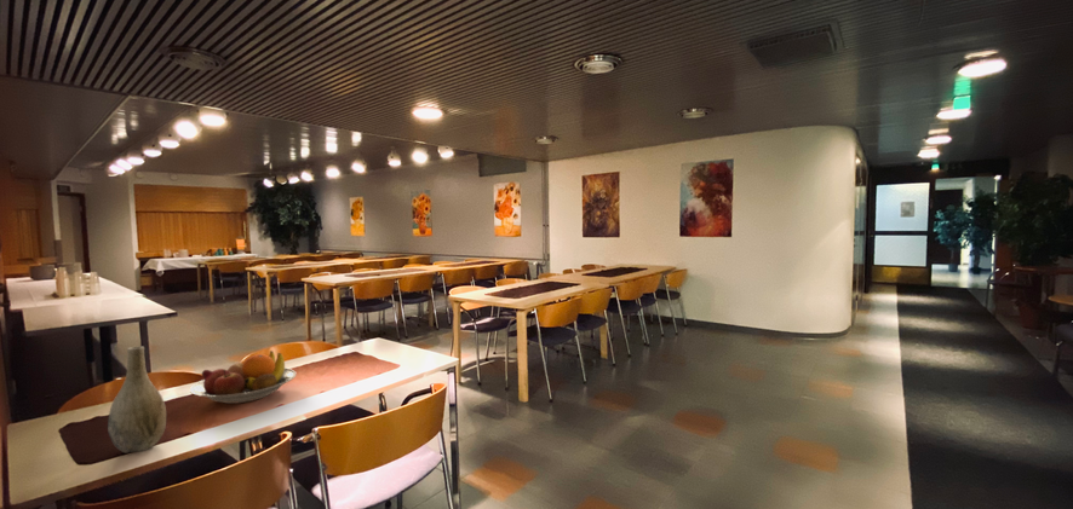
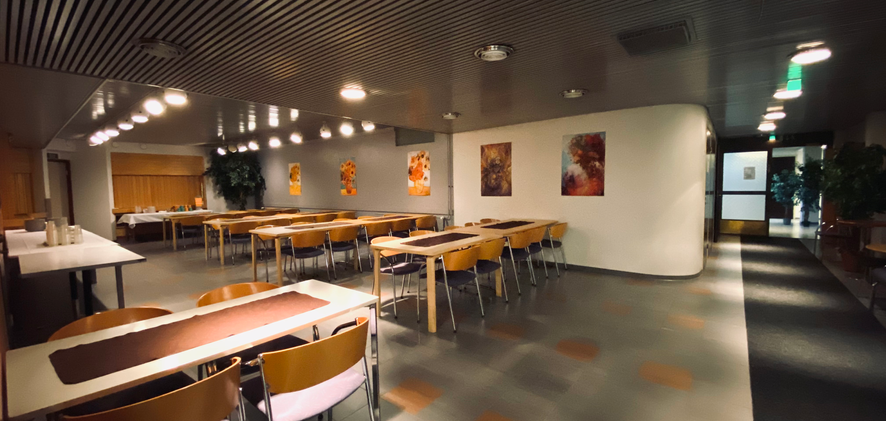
- fruit bowl (245, 376)
- vase (136, 398)
